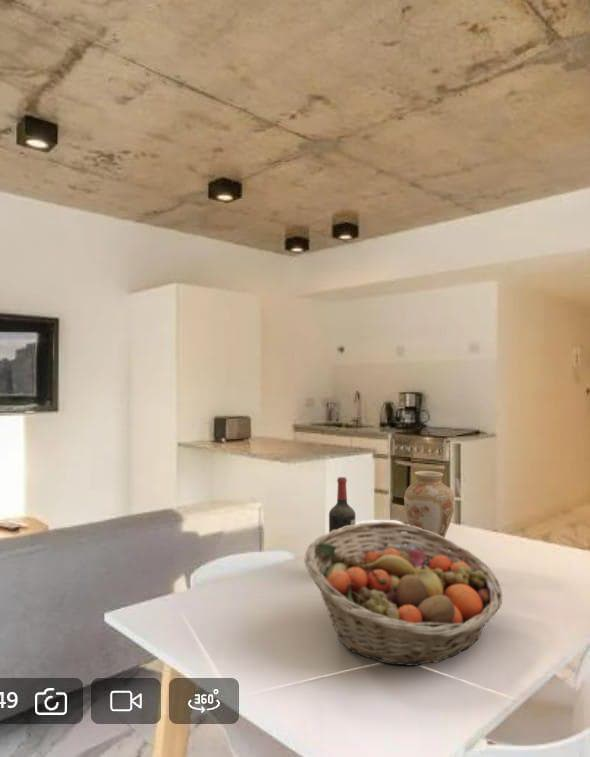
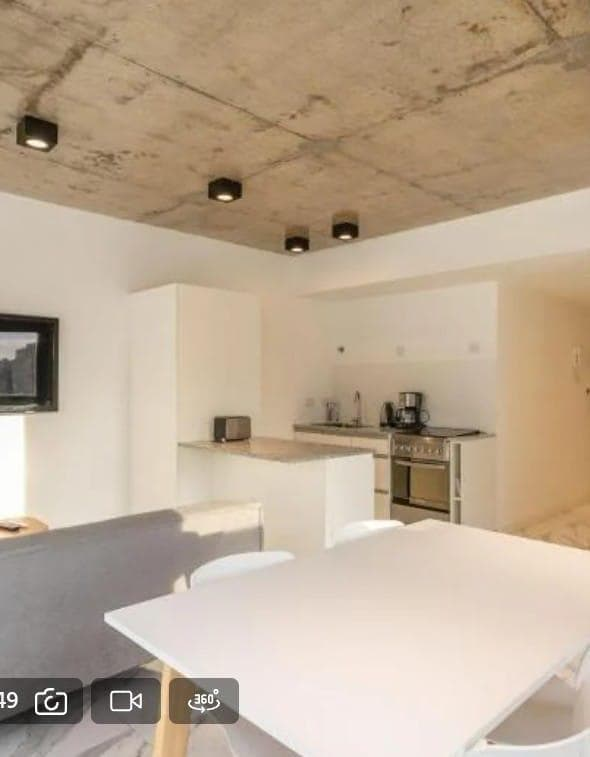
- vase (429, 519)
- wine bottle (342, 526)
- fruit basket (403, 585)
